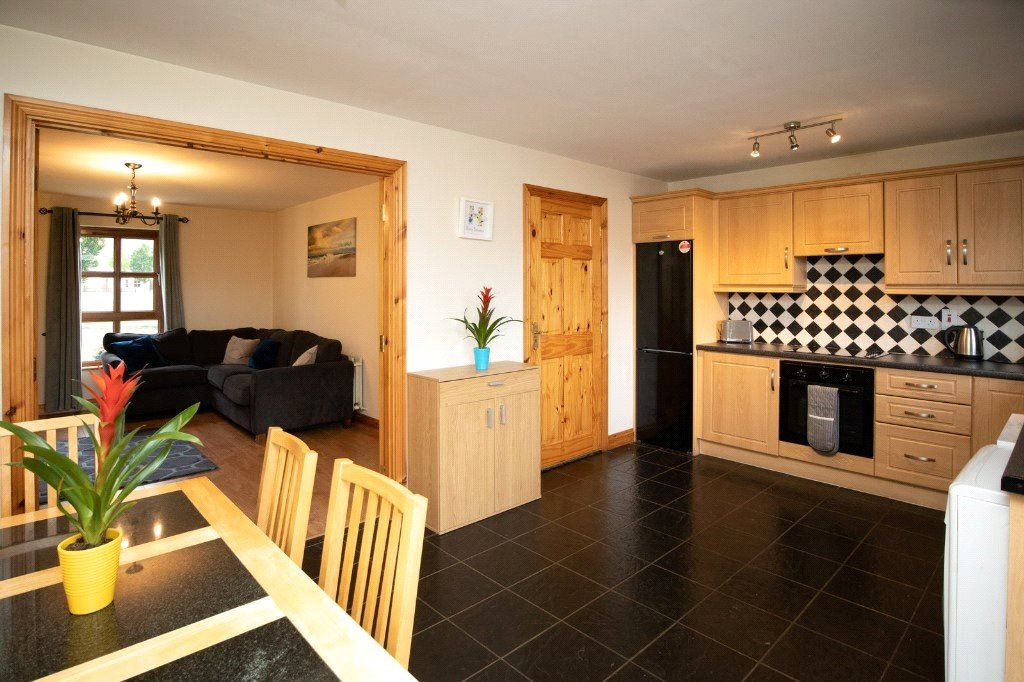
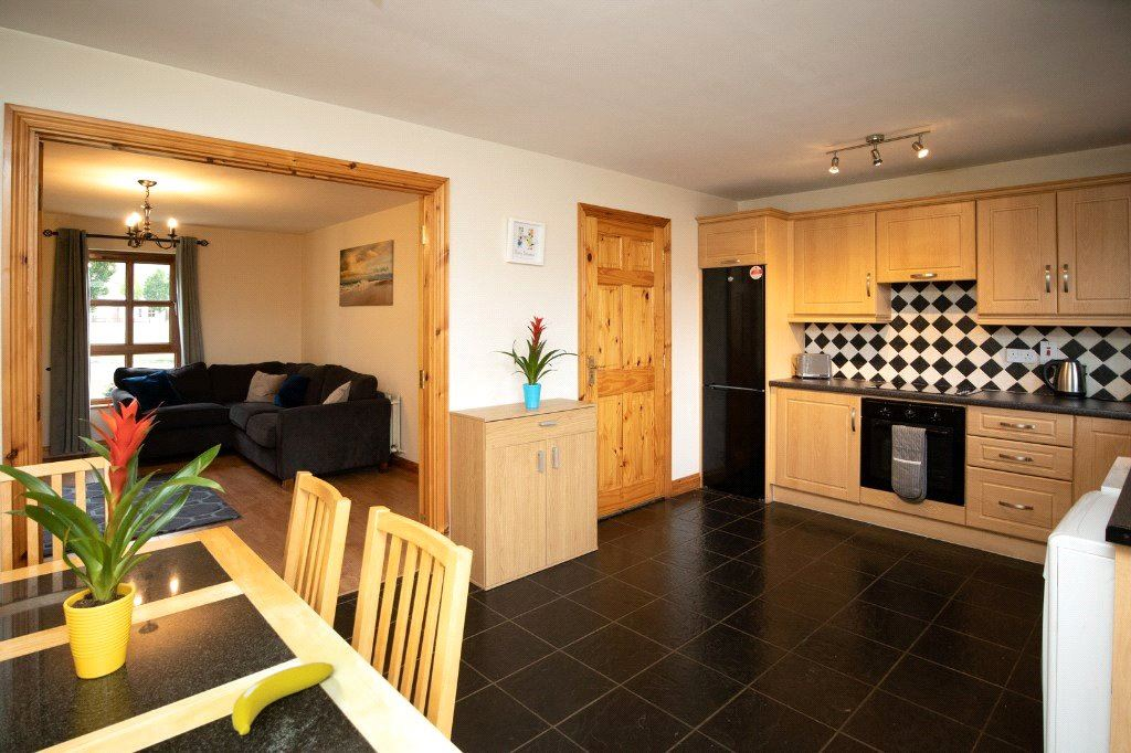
+ banana (287, 690)
